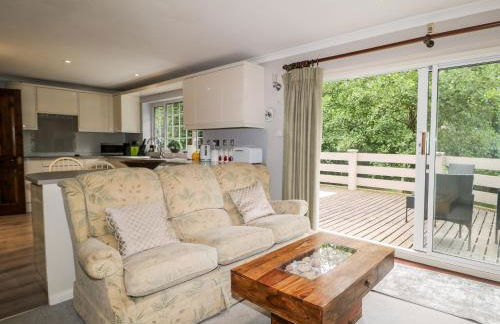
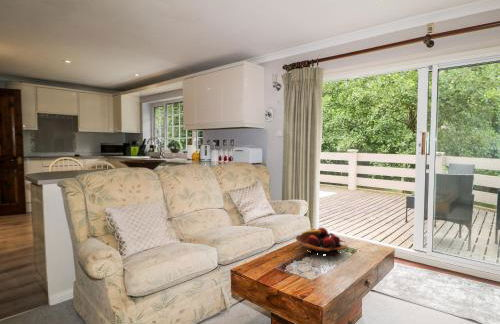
+ fruit basket (319, 239)
